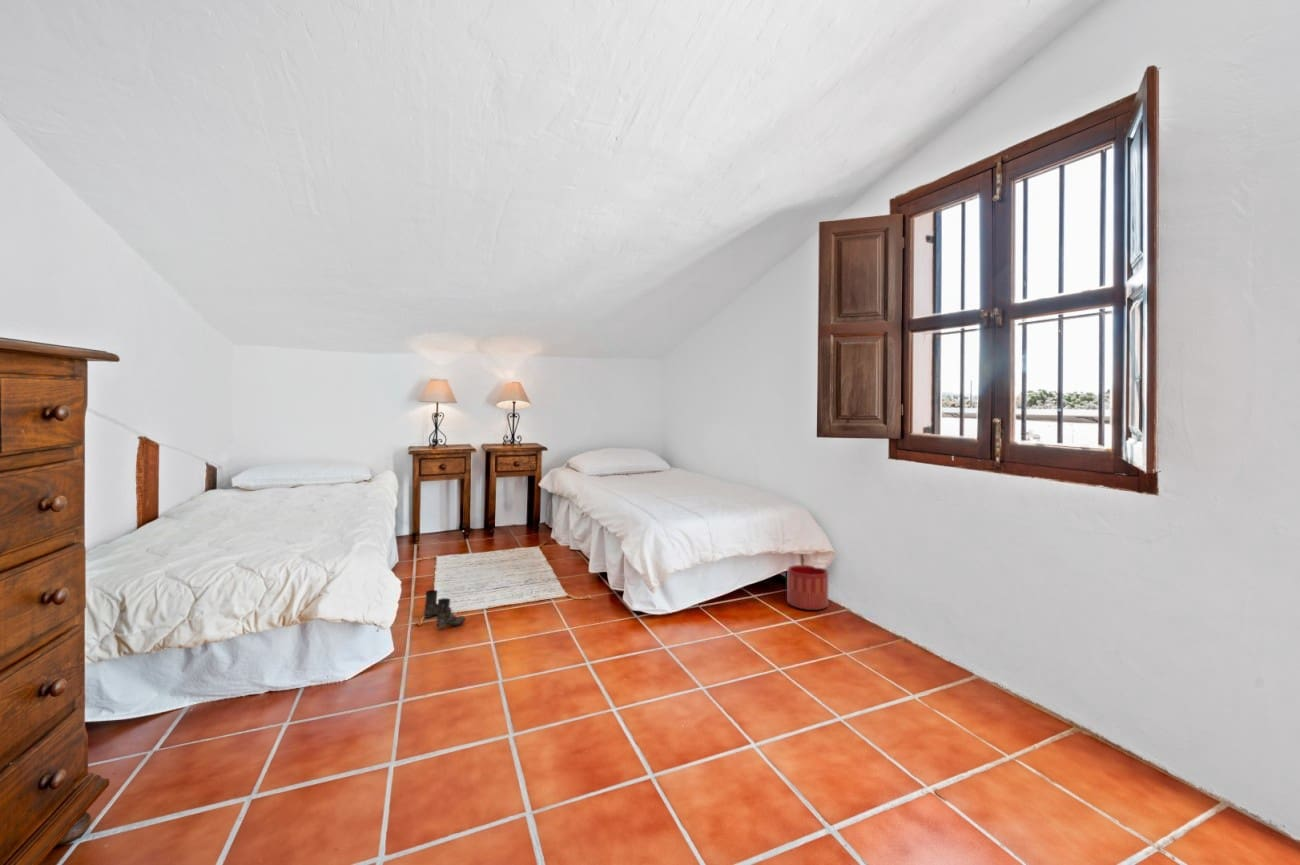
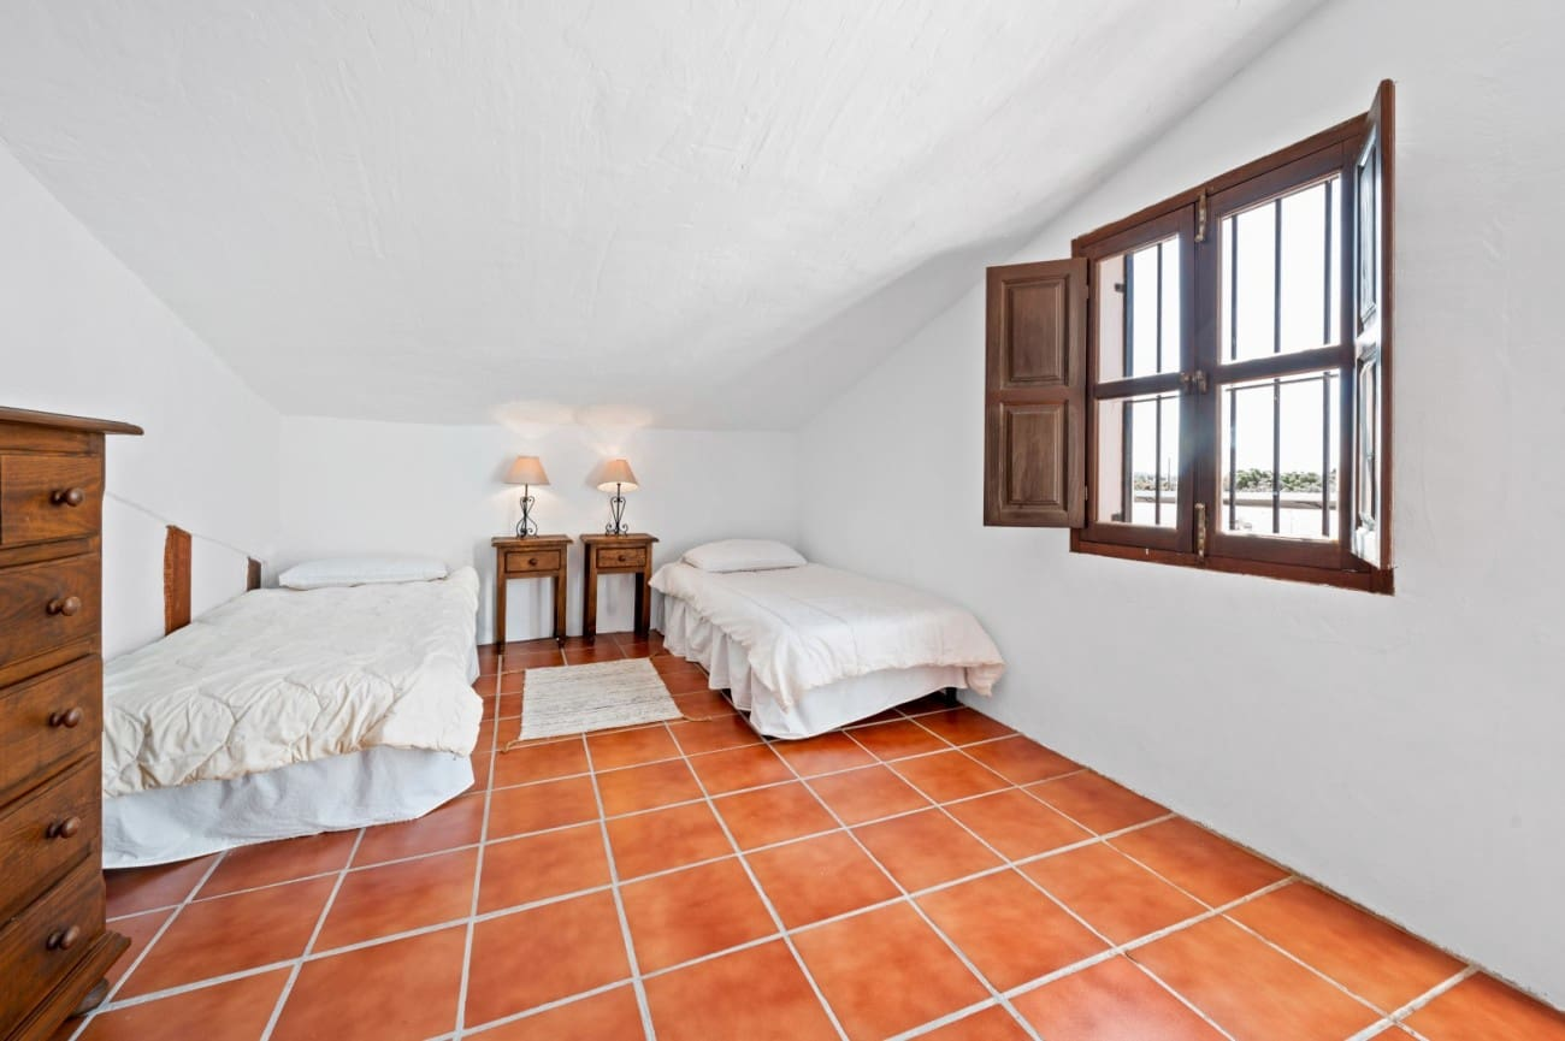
- boots (444, 606)
- planter (807, 587)
